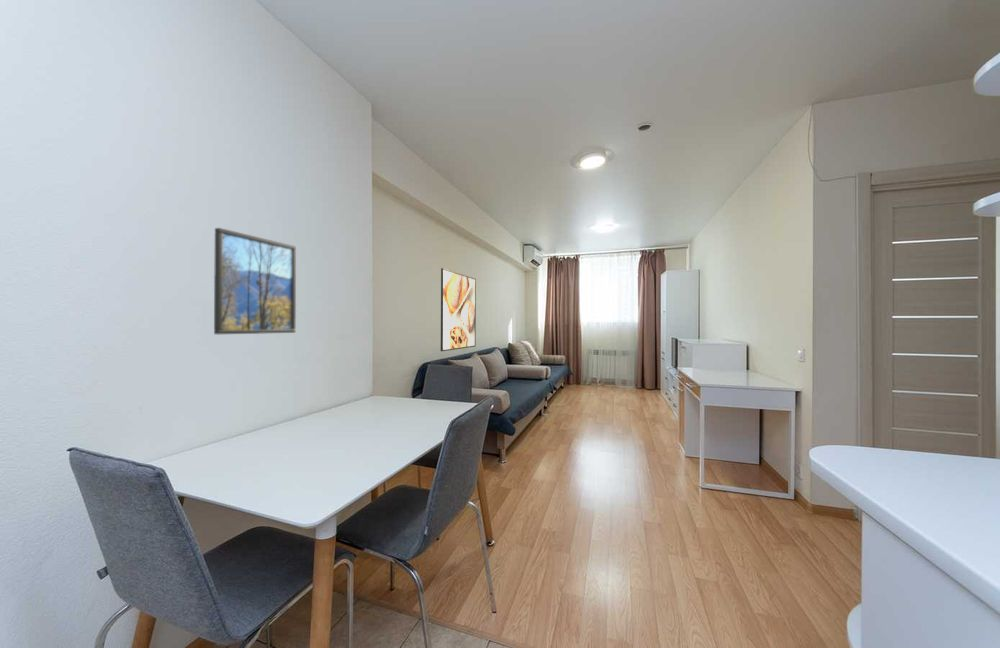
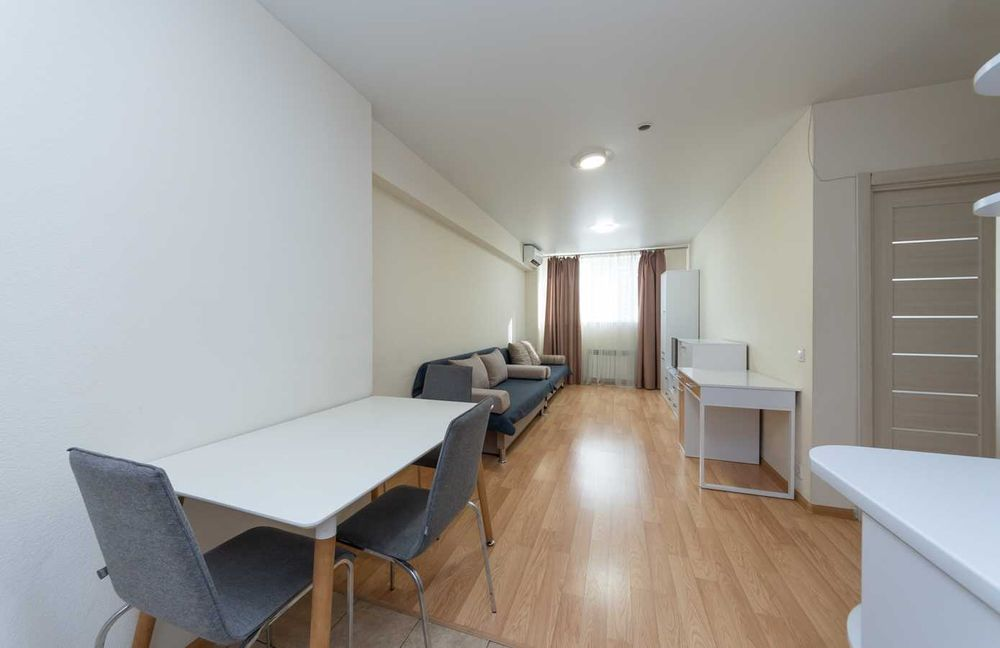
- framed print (460, 311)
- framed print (259, 285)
